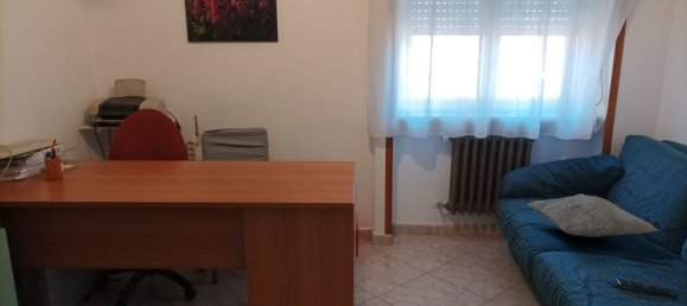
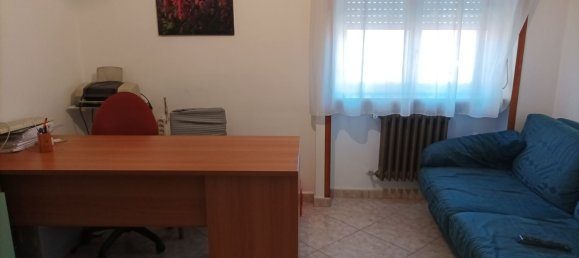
- decorative pillow (586, 216)
